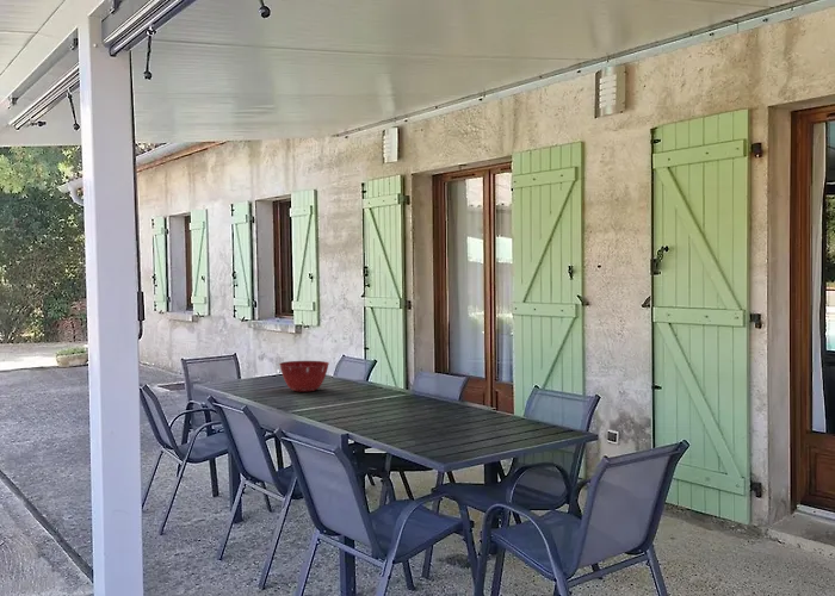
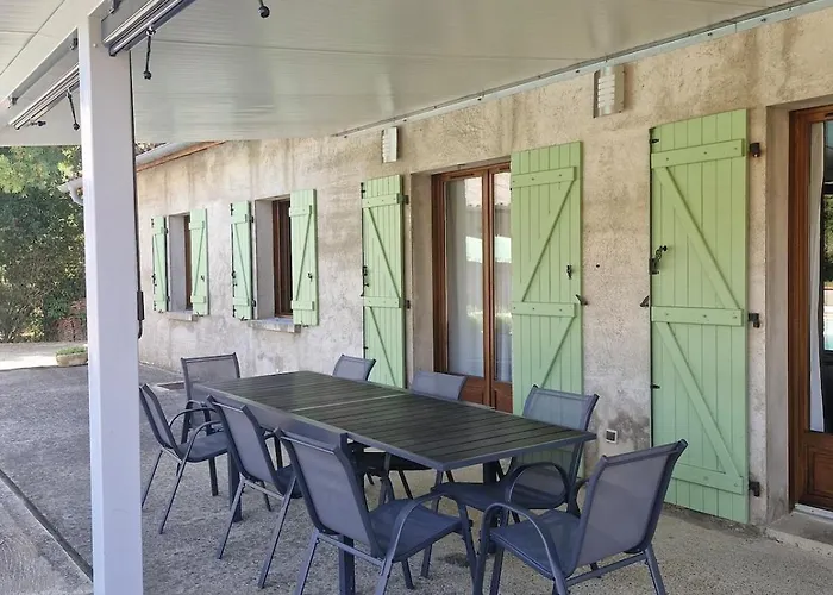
- mixing bowl (304, 375)
